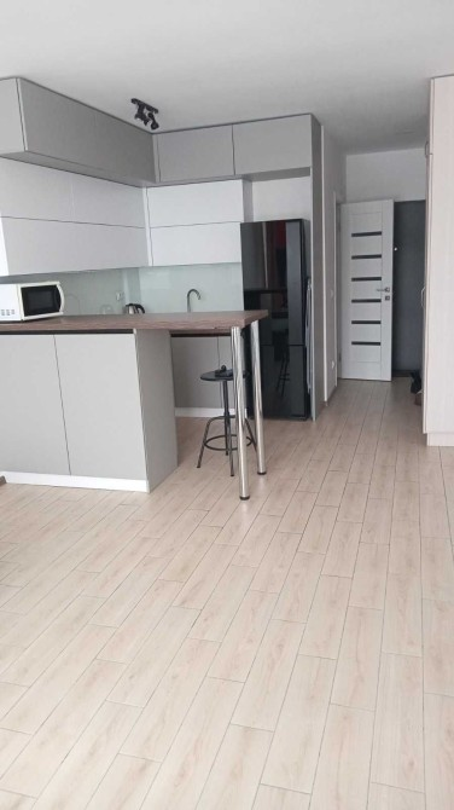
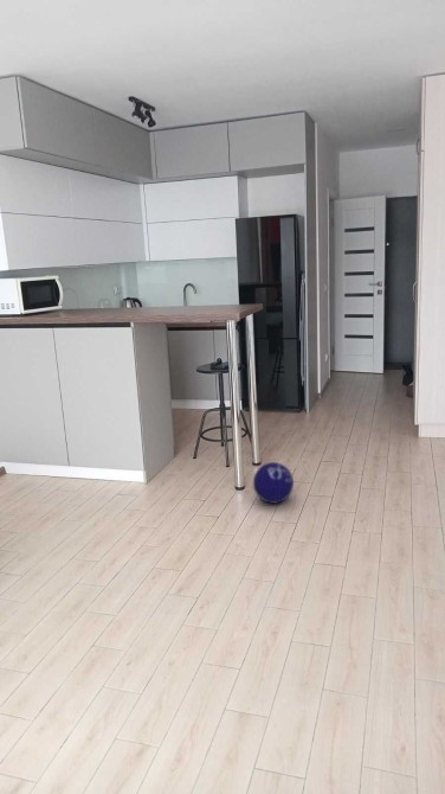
+ ball (272, 482)
